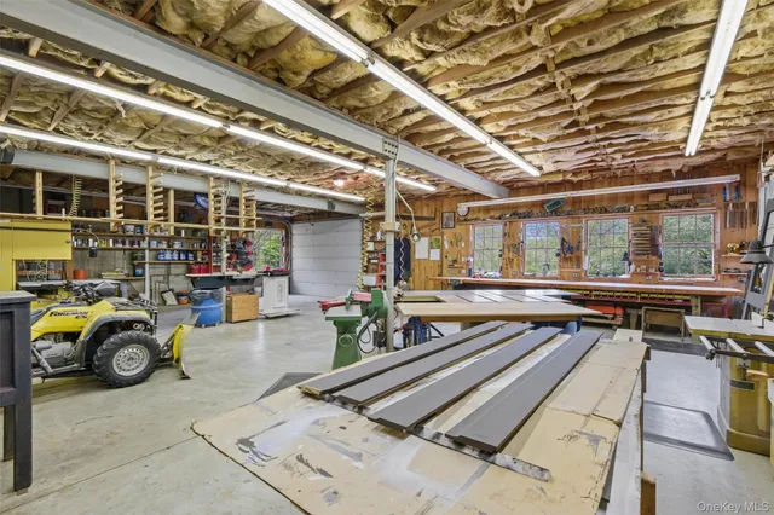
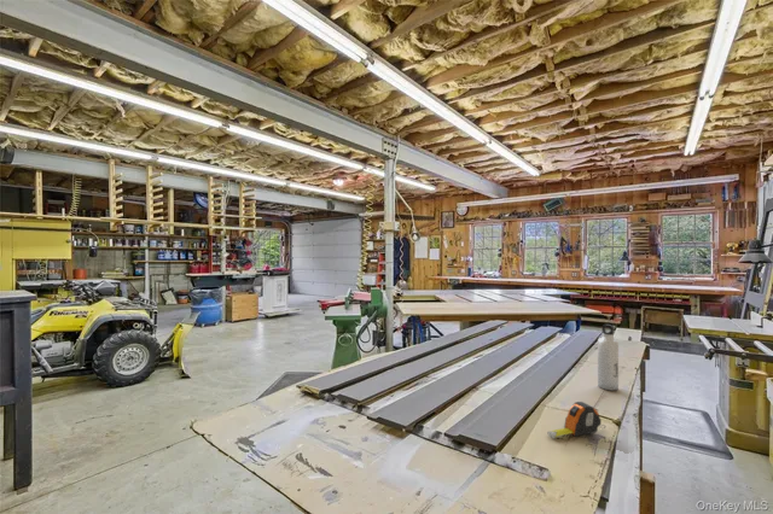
+ tape measure (579, 419)
+ water bottle (608, 356)
